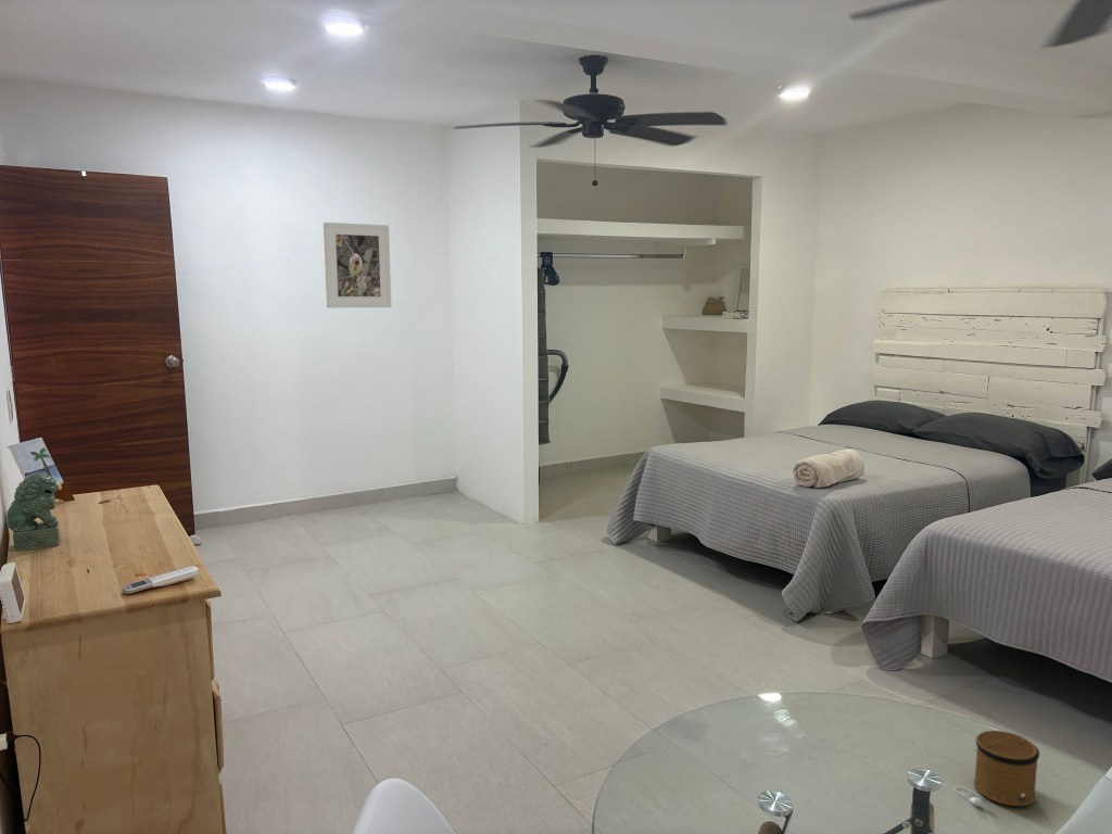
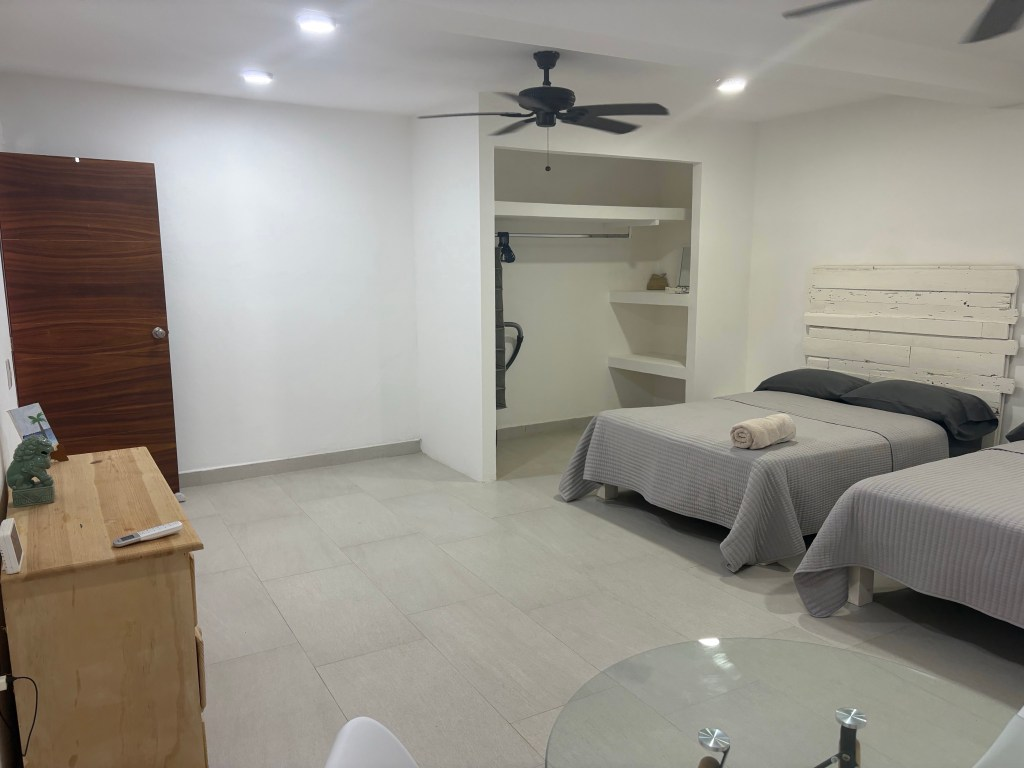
- speaker (996, 766)
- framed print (357, 266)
